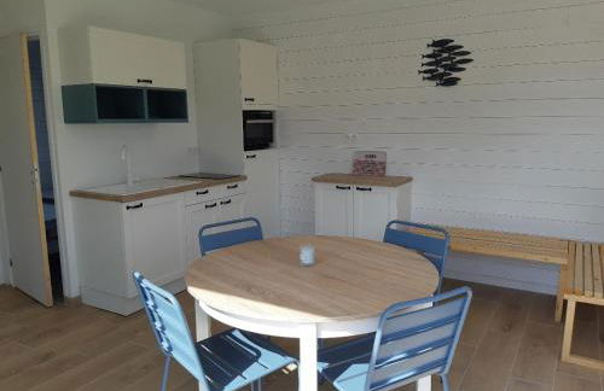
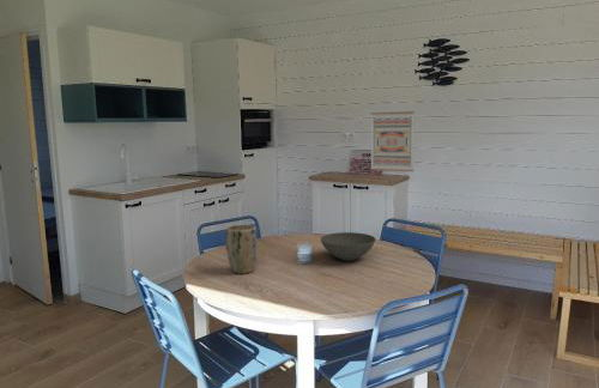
+ bowl (347, 248)
+ wall art (392, 141)
+ plant pot (241, 249)
